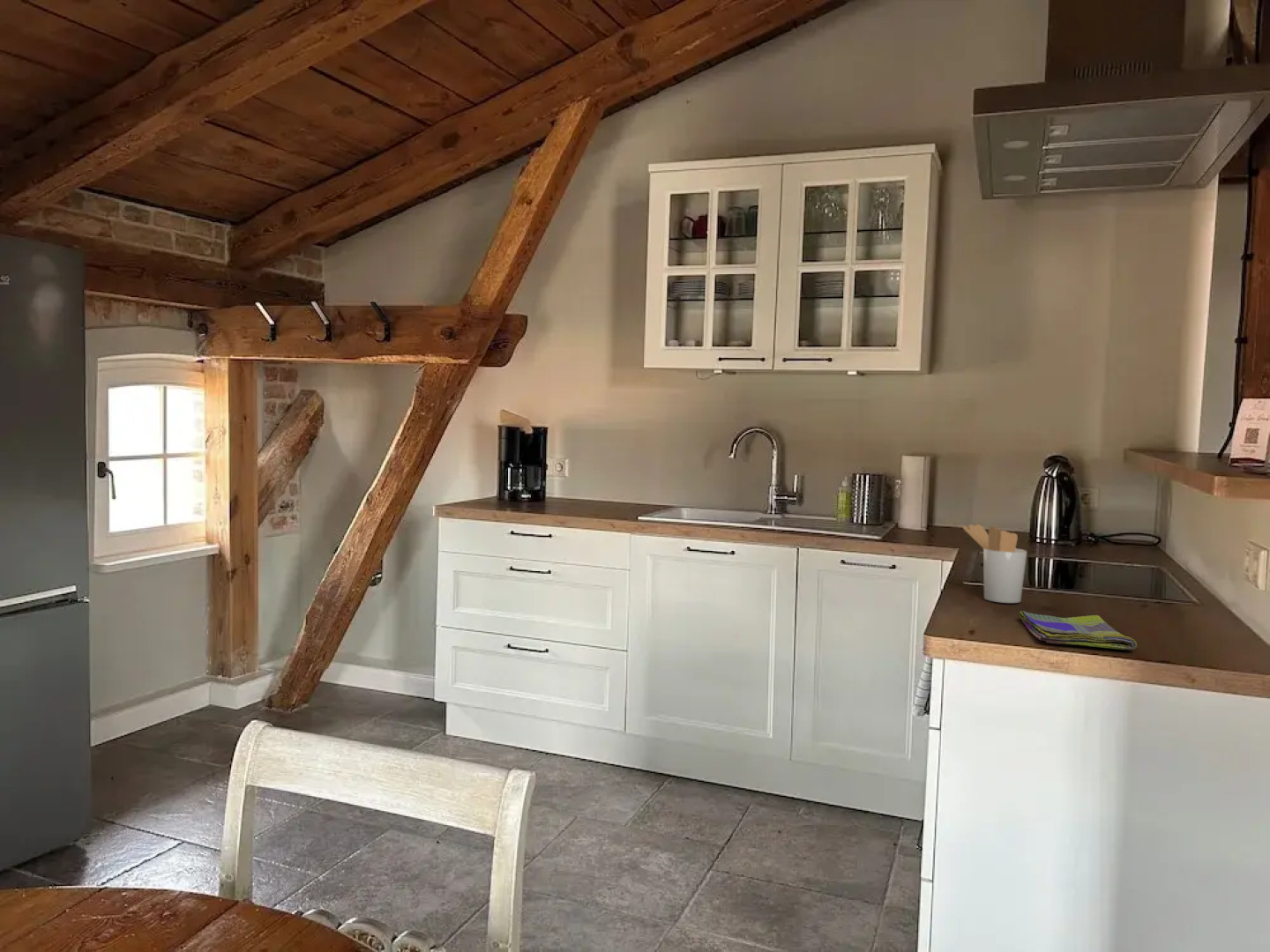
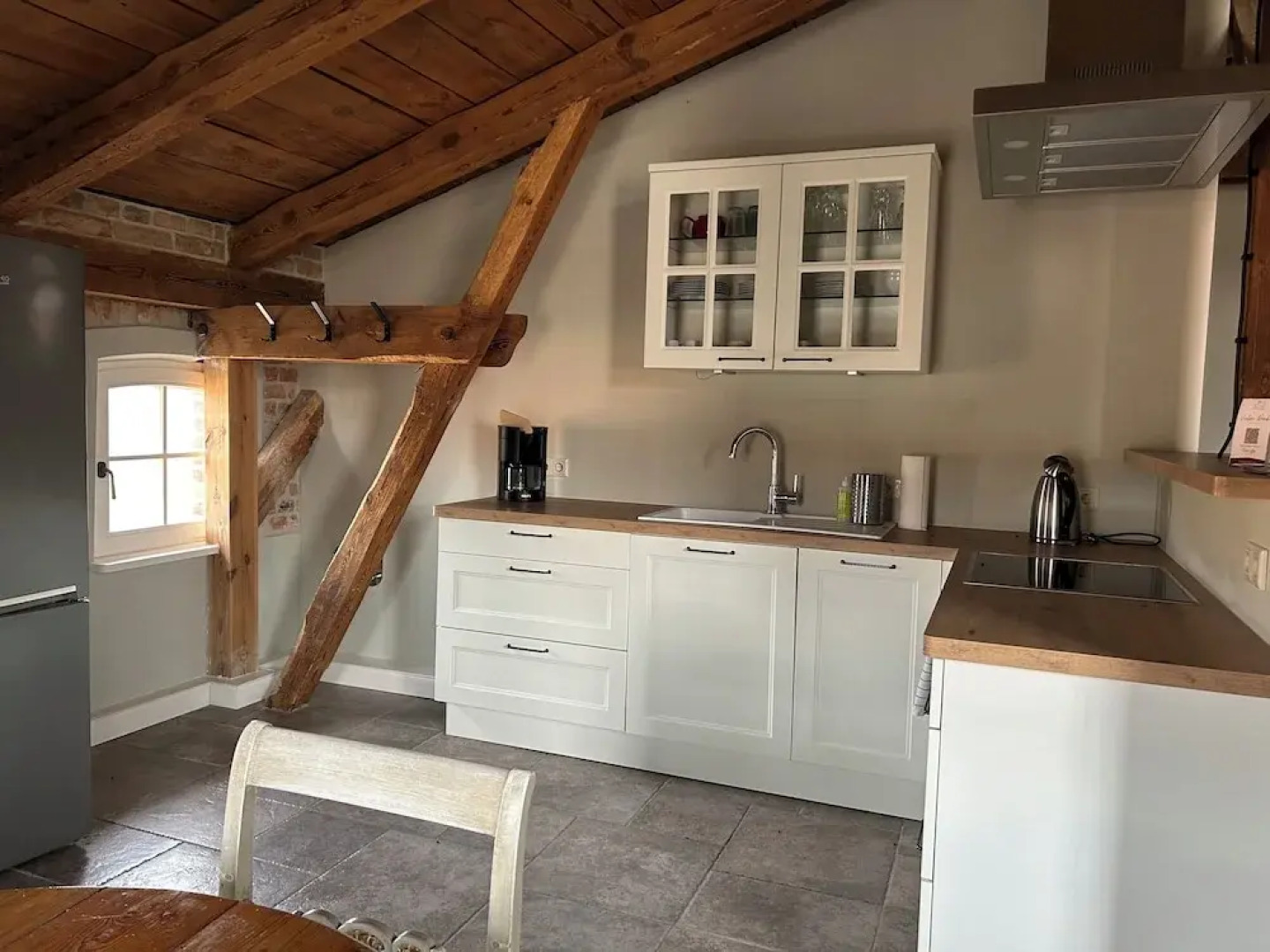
- dish towel (1074, 628)
- utensil holder (993, 561)
